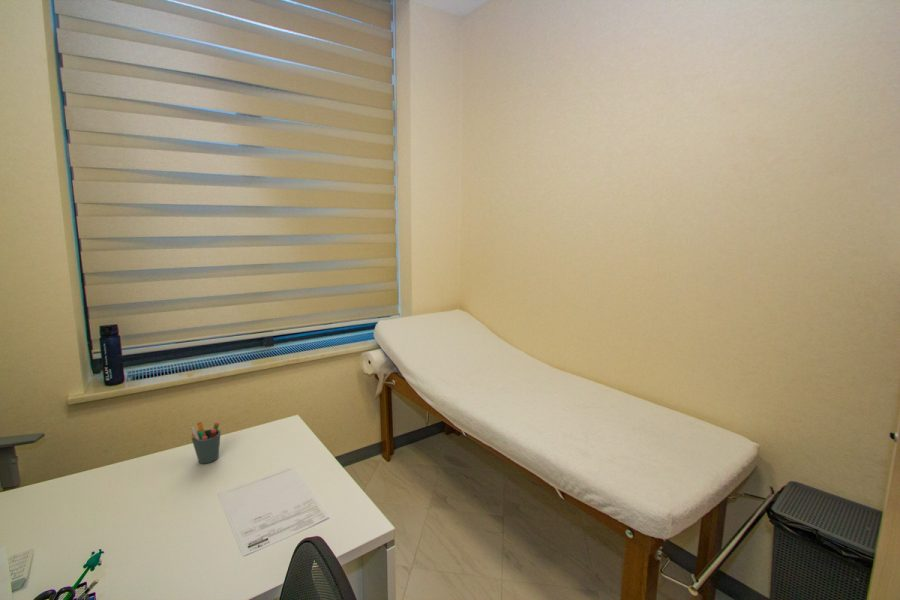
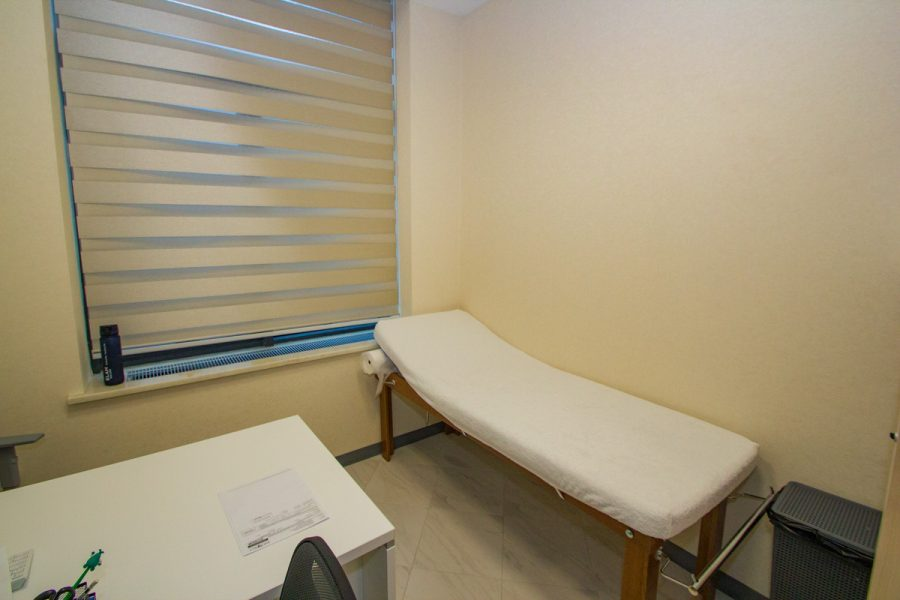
- pen holder (206, 440)
